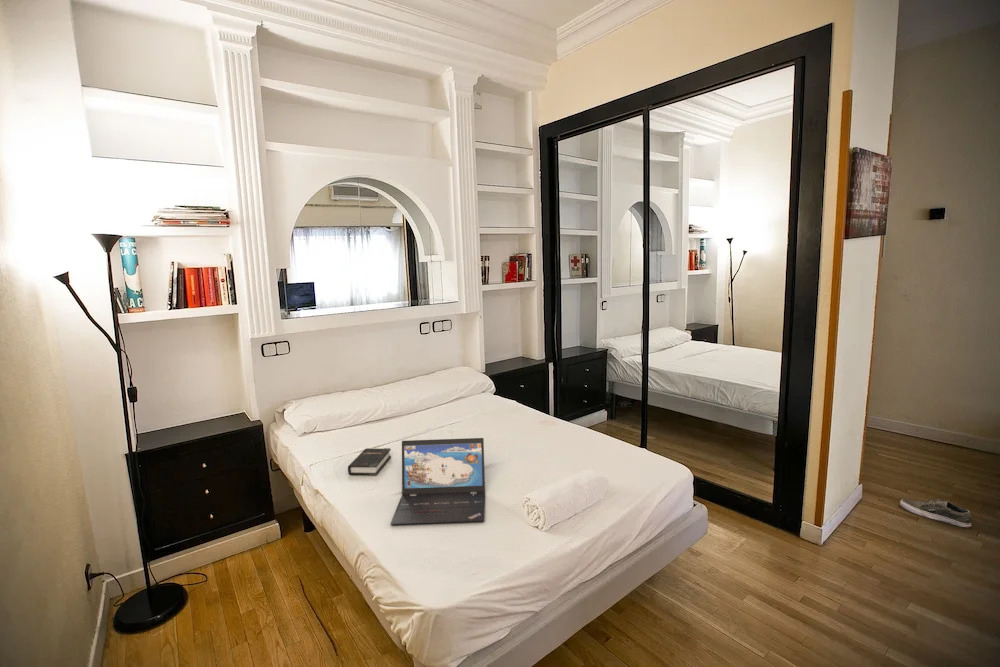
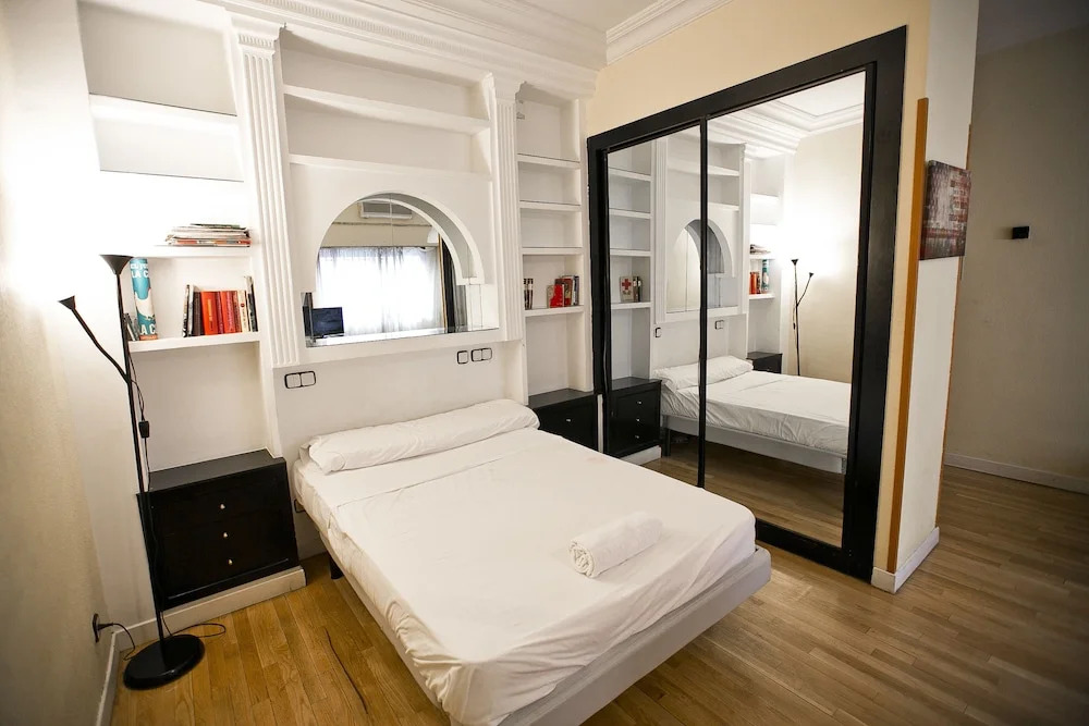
- laptop (440, 479)
- hardback book (370, 461)
- shoe (934, 507)
